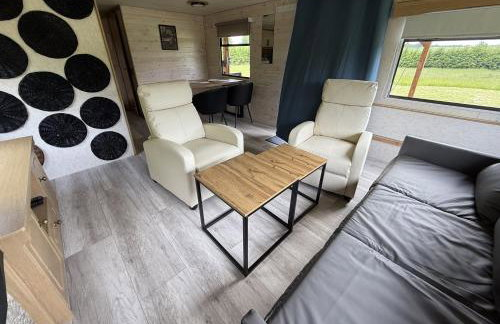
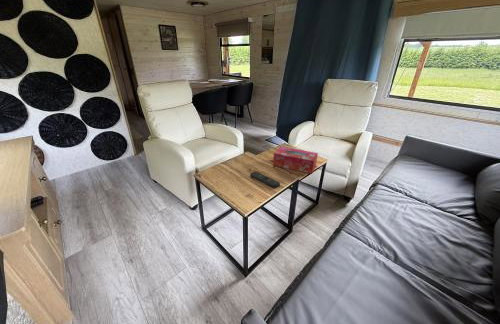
+ tissue box (295, 159)
+ remote control (264, 179)
